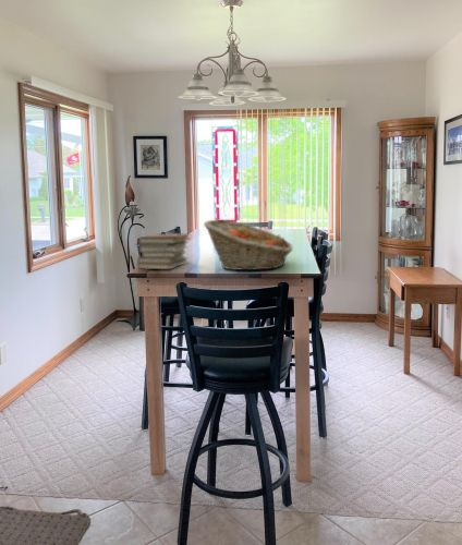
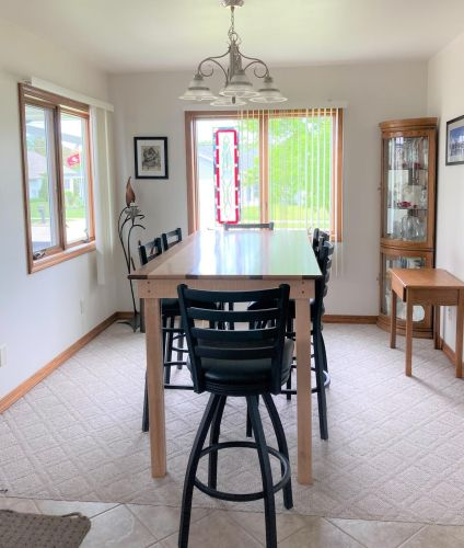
- book stack (165, 250)
- fruit basket (248, 242)
